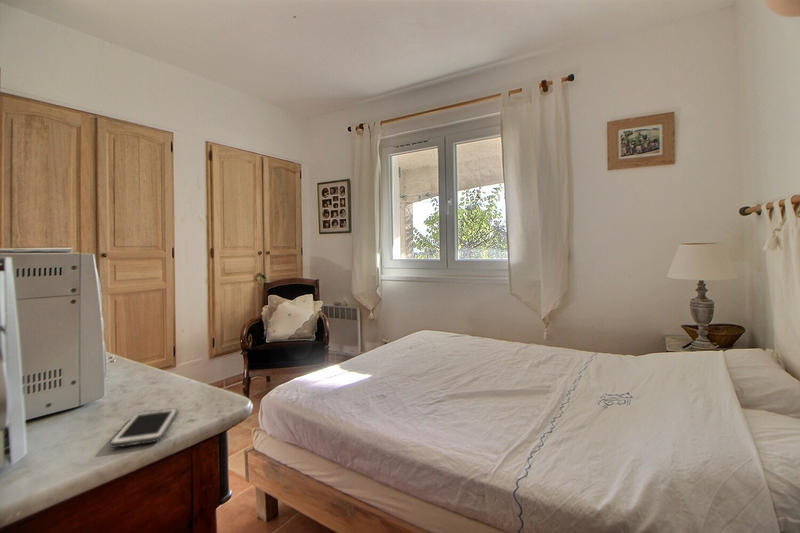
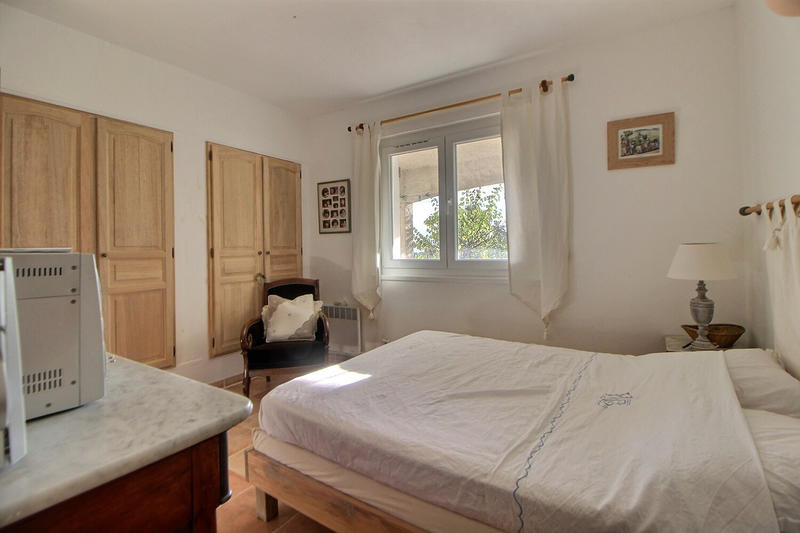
- cell phone (147, 426)
